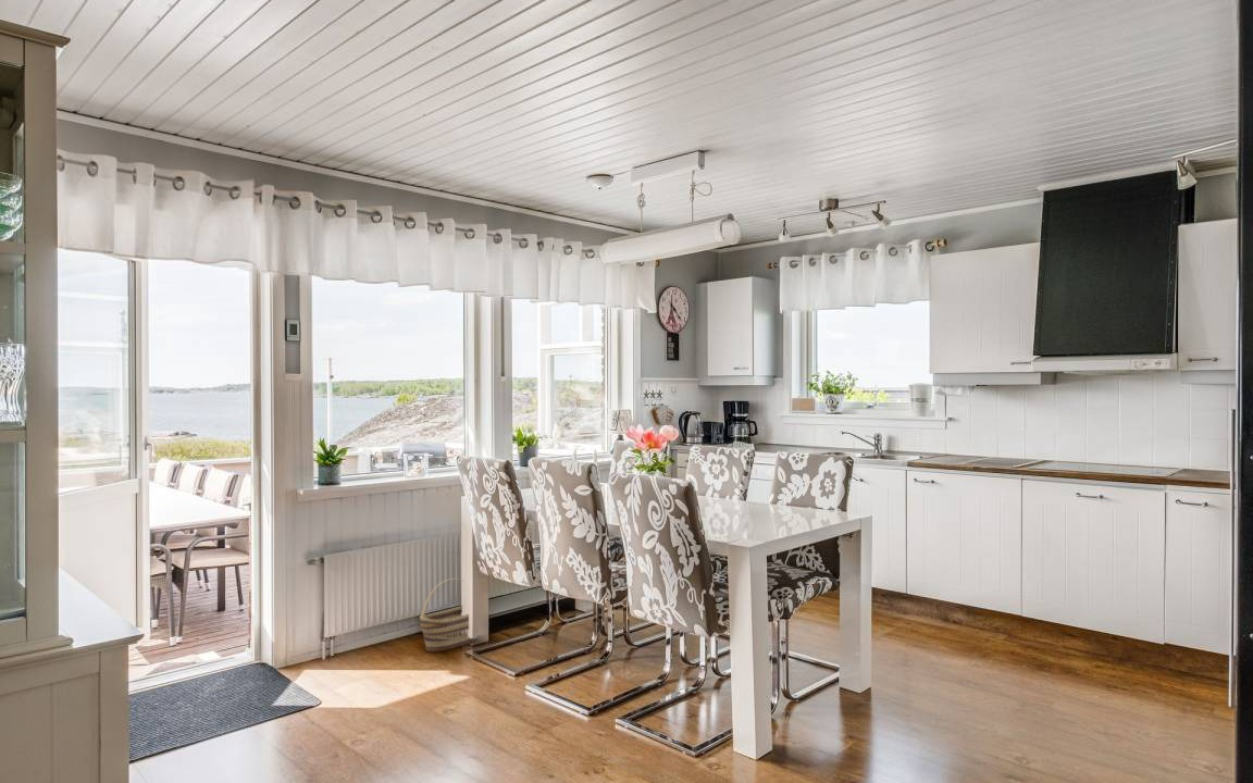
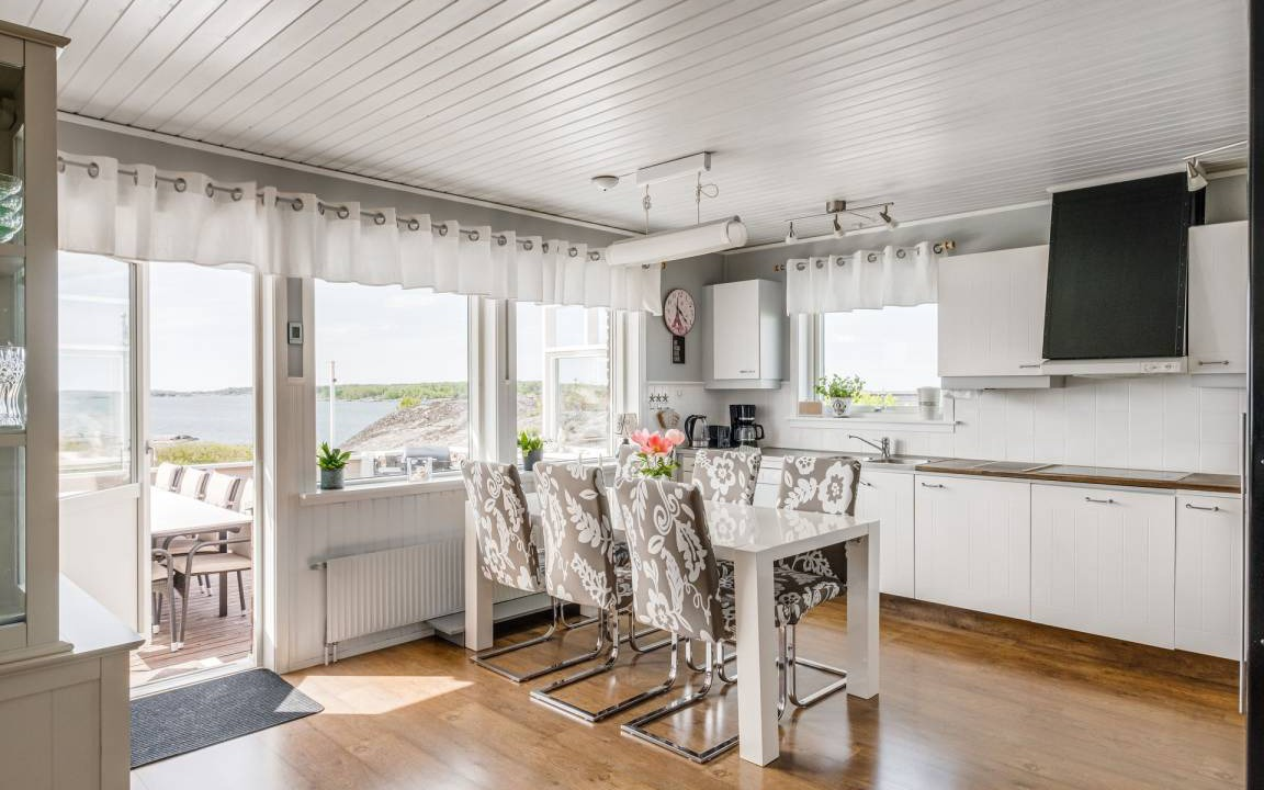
- basket (450, 611)
